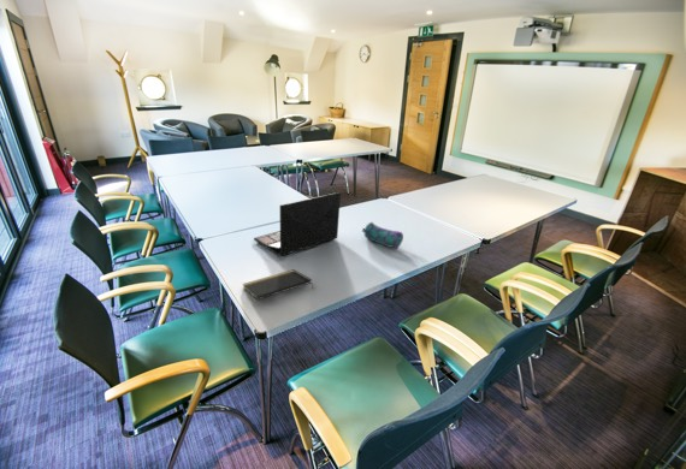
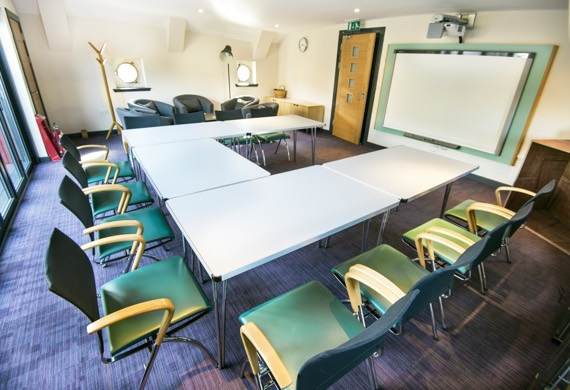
- notepad (277, 283)
- pencil case (383, 234)
- laptop (296, 216)
